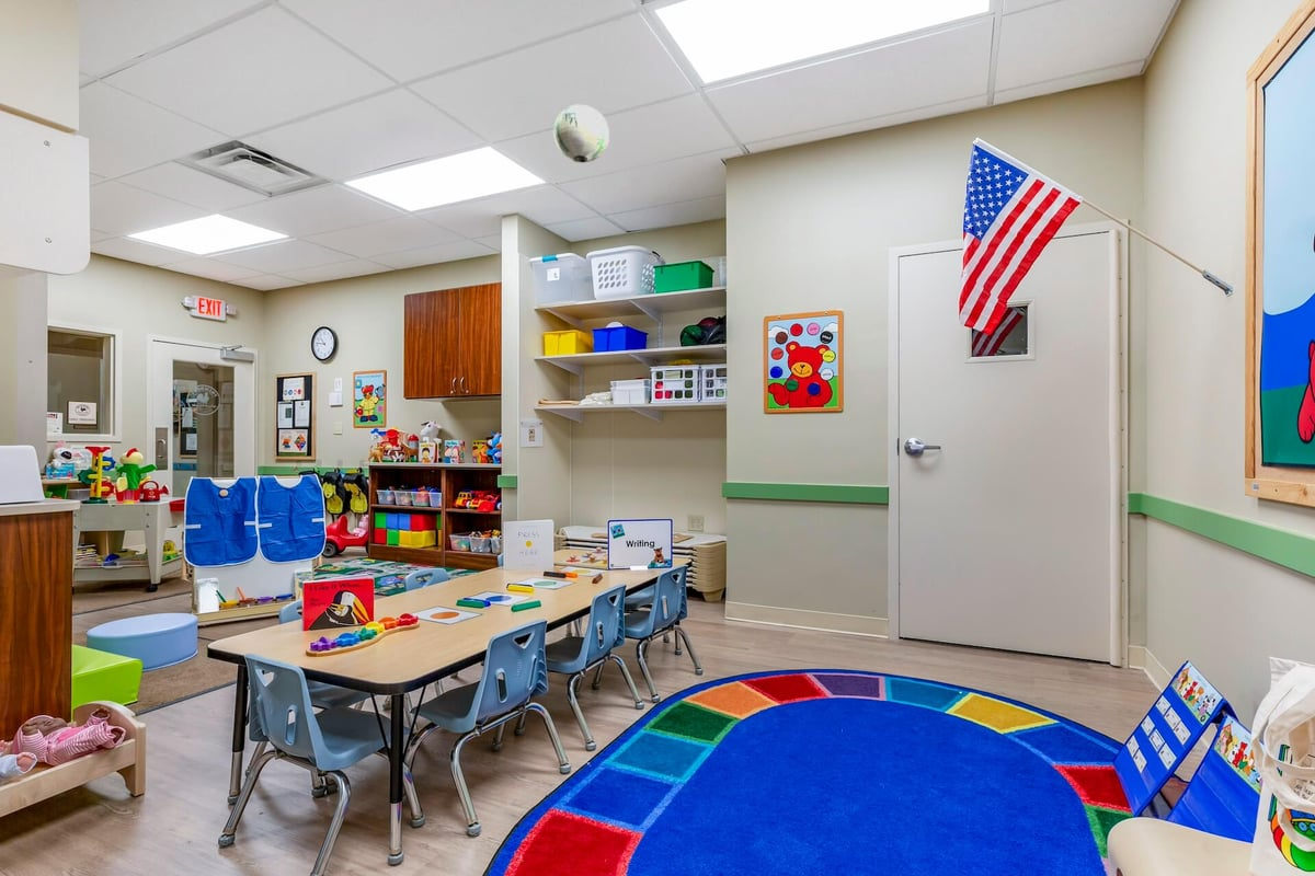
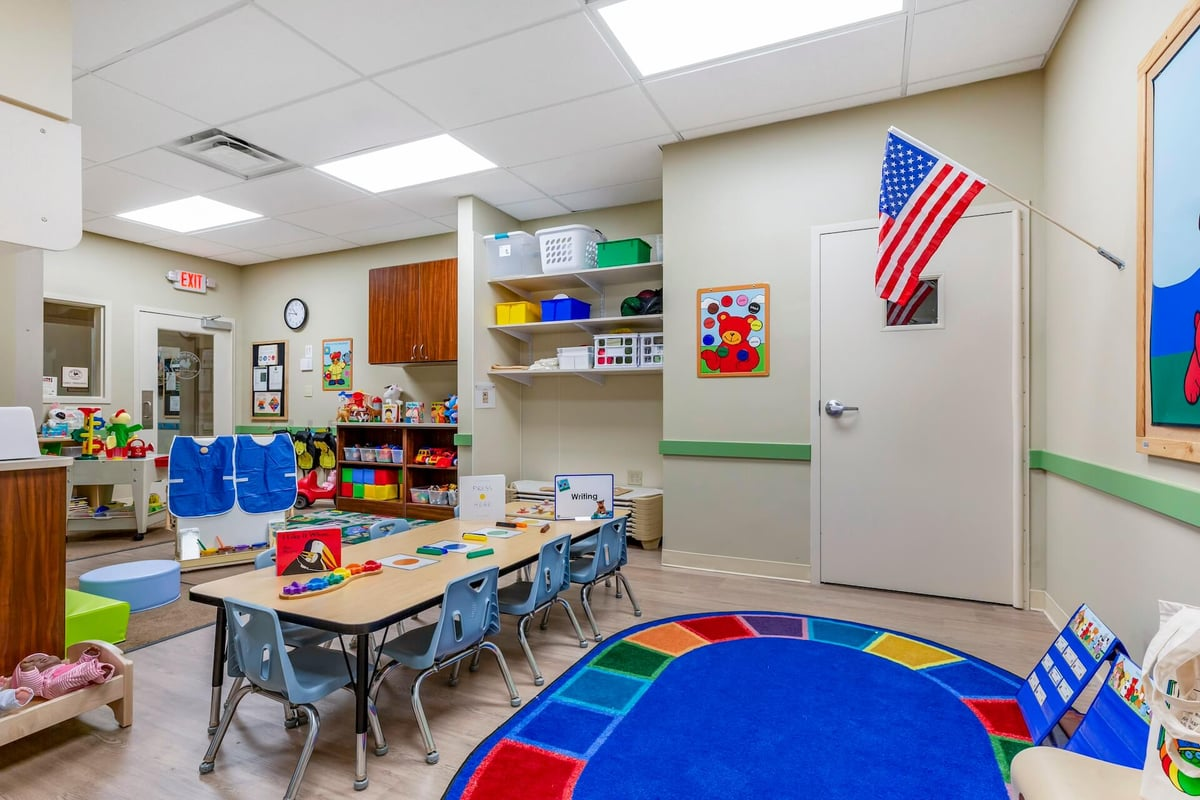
- paper lantern (581, 135)
